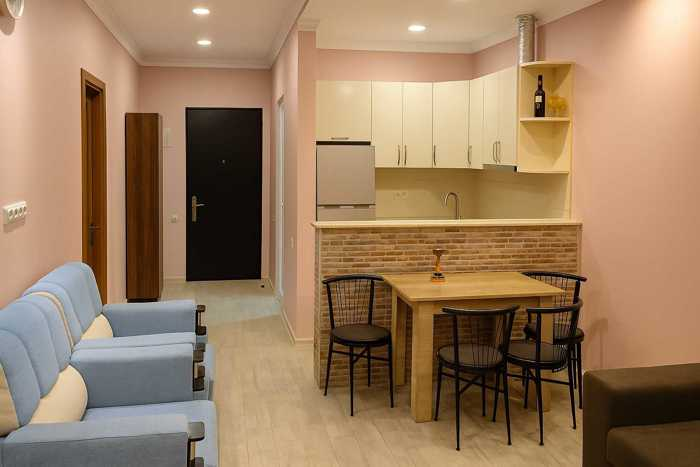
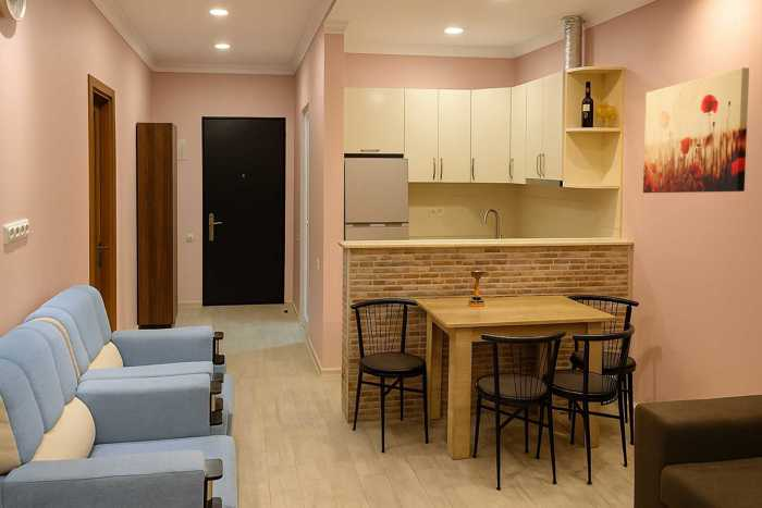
+ wall art (690, 137)
